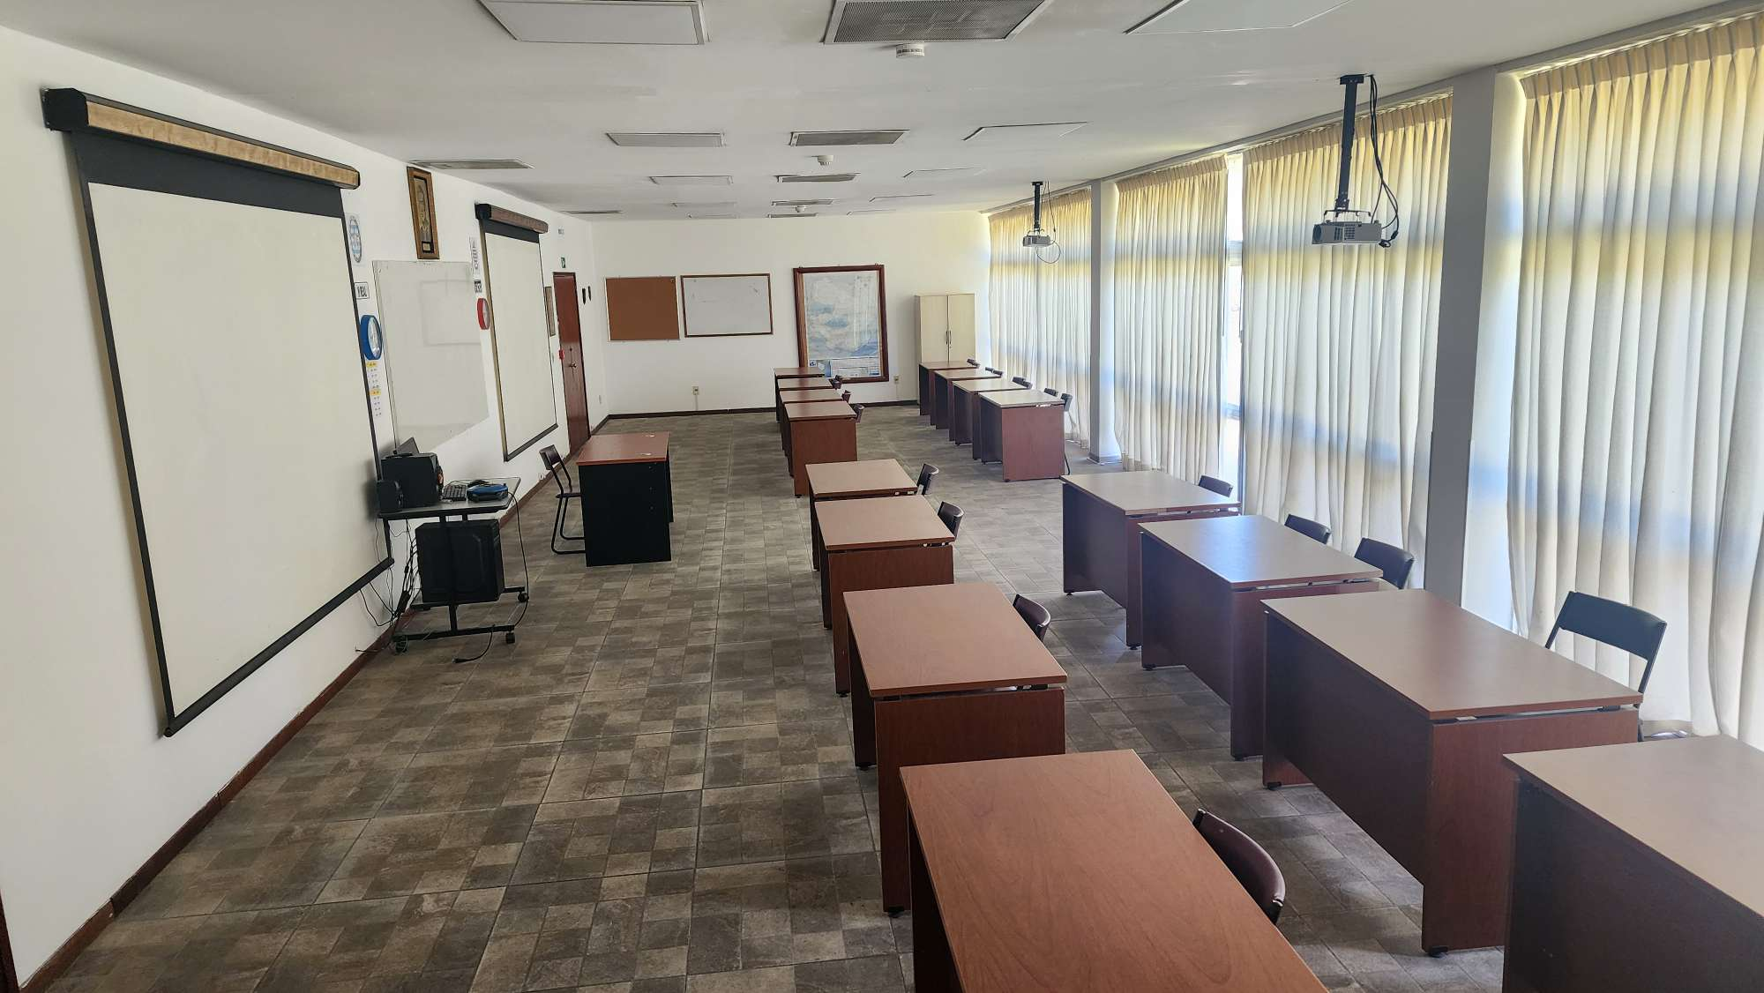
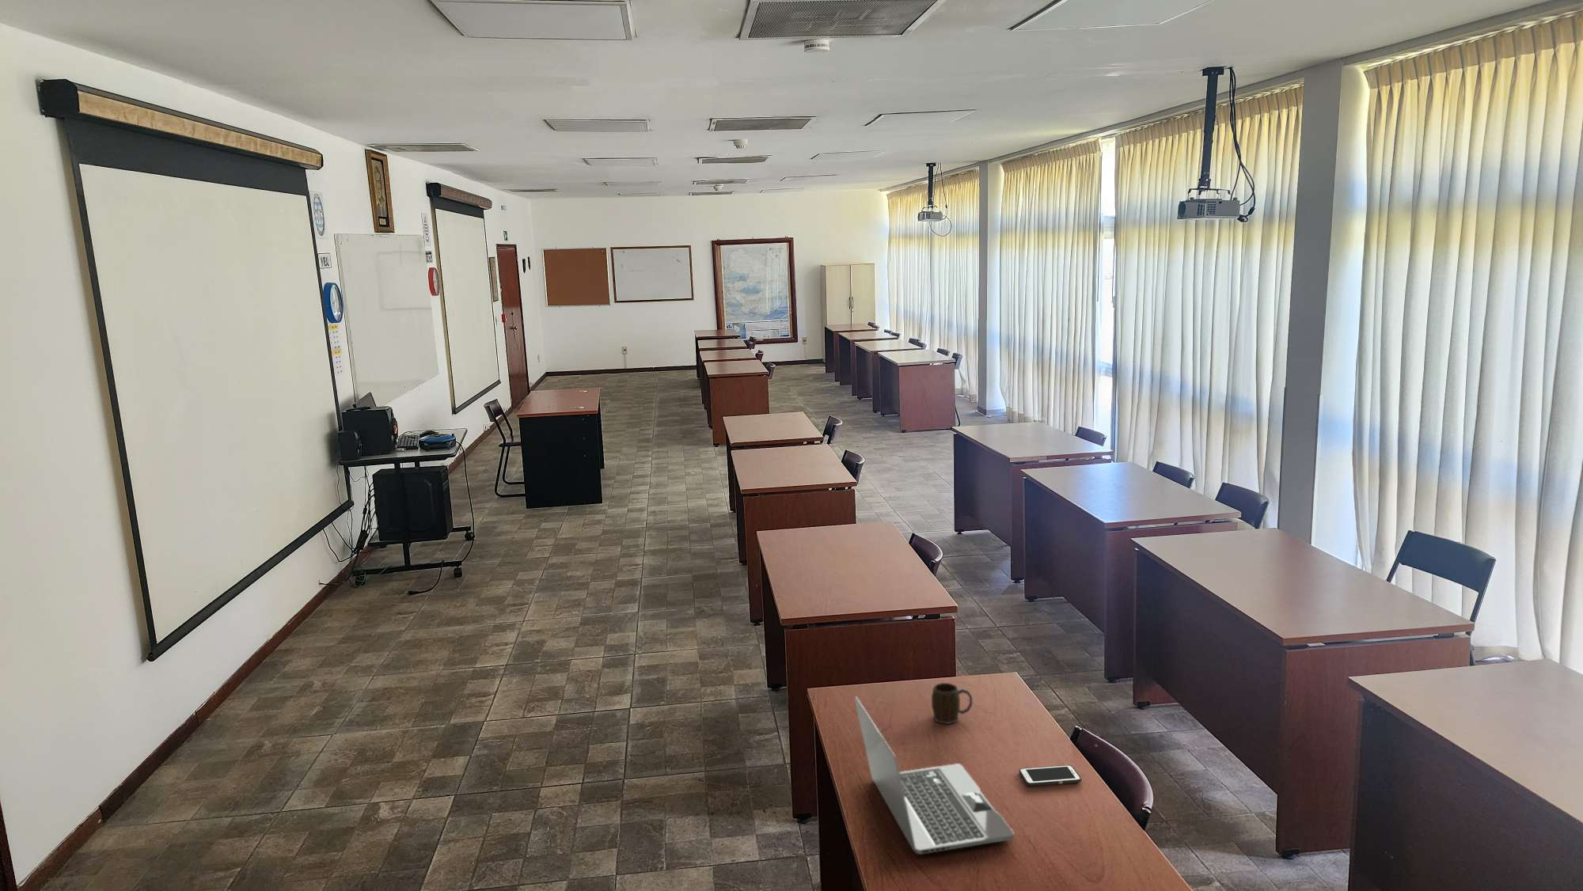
+ mug (952, 702)
+ laptop (930, 767)
+ cell phone (1049, 776)
